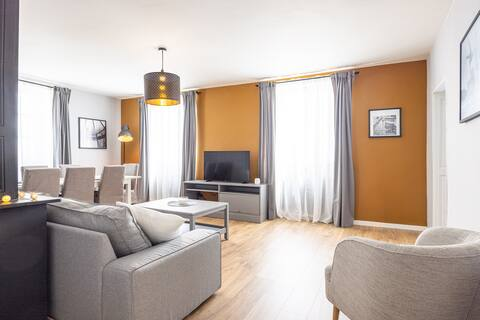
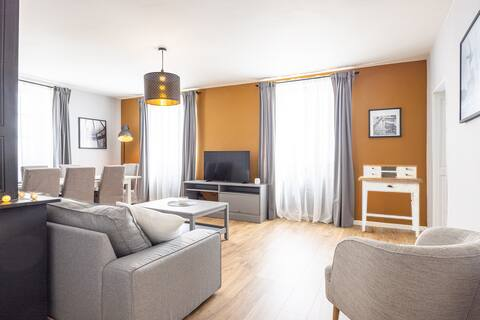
+ desk (389, 191)
